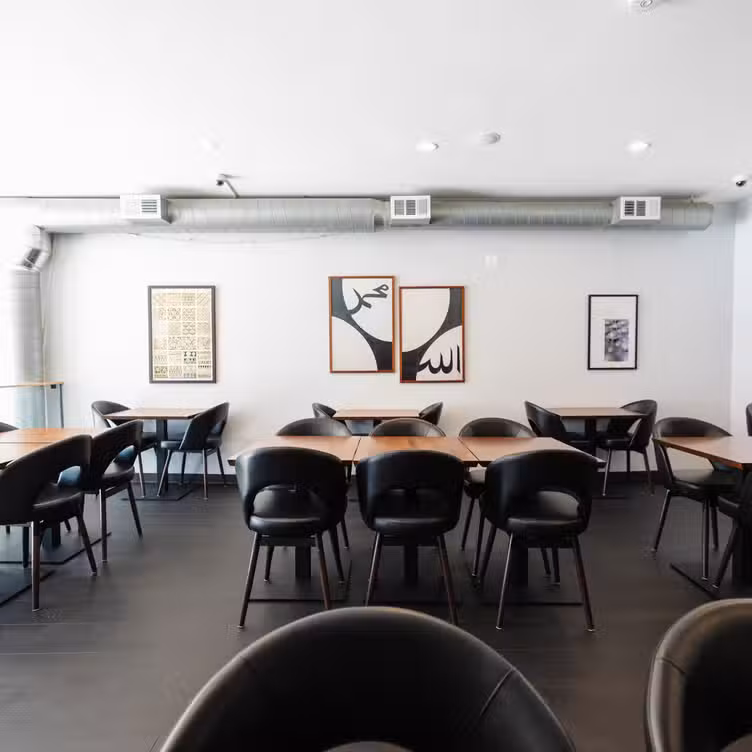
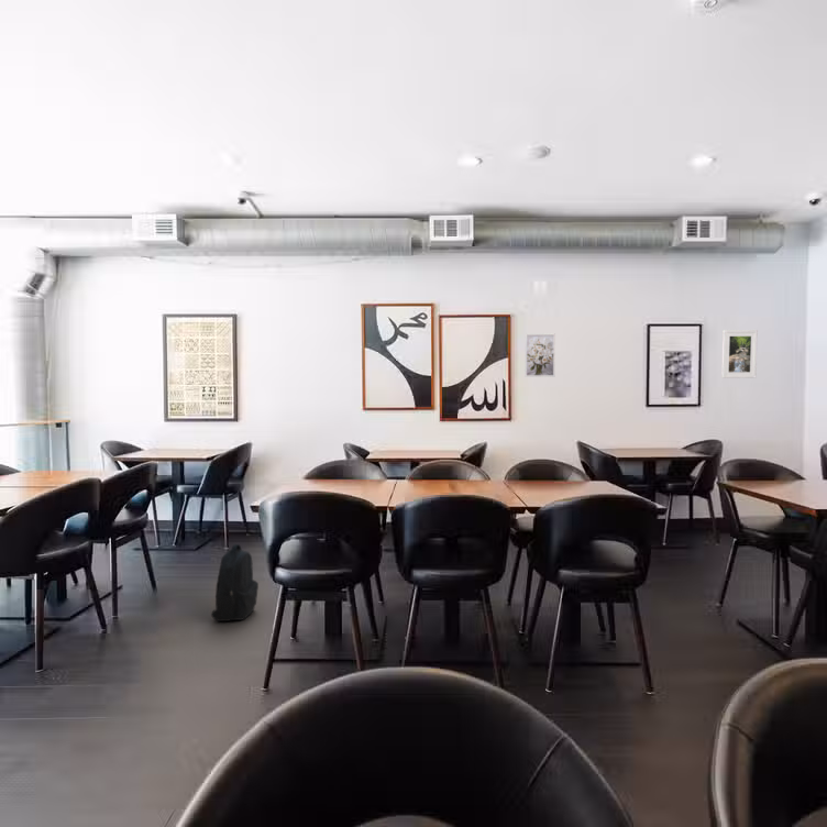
+ backpack (235, 580)
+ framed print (739, 354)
+ wall art (540, 355)
